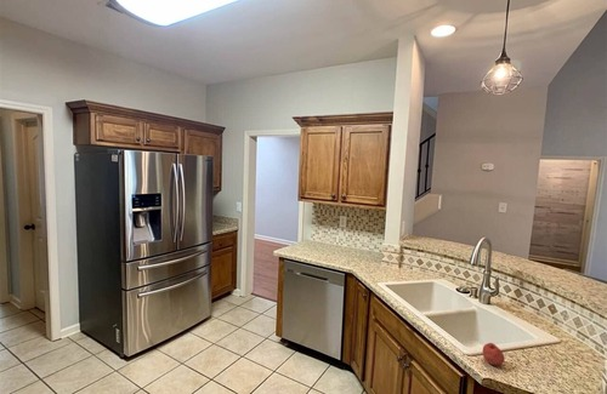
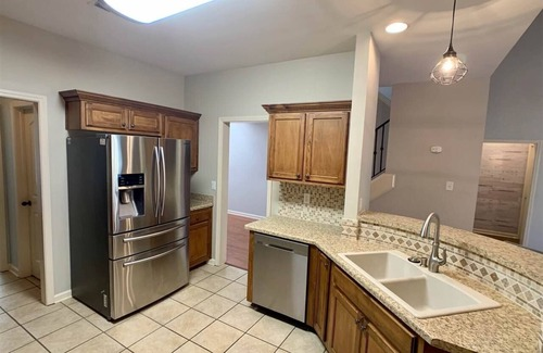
- apple (493, 353)
